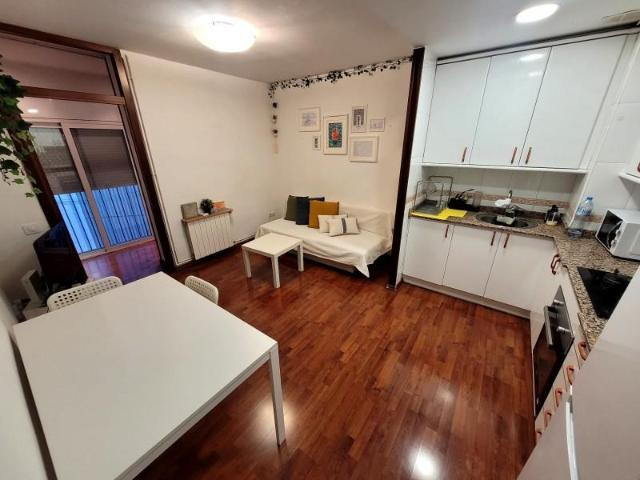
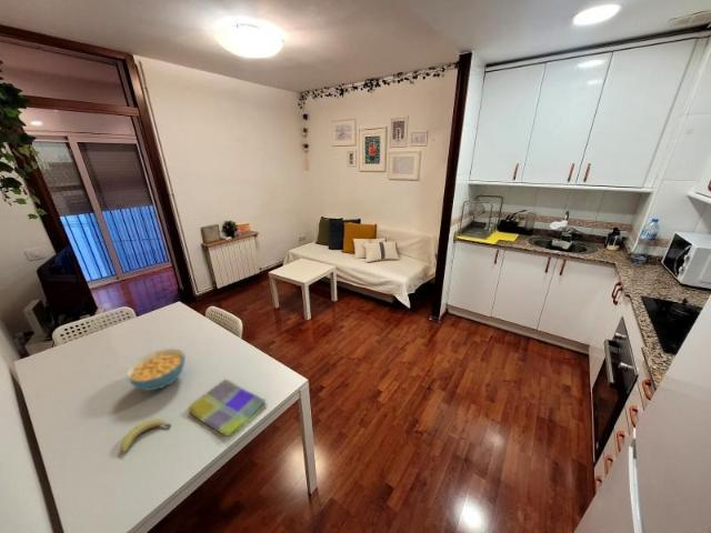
+ dish towel (227, 404)
+ cereal bowl (159, 373)
+ fruit (144, 430)
